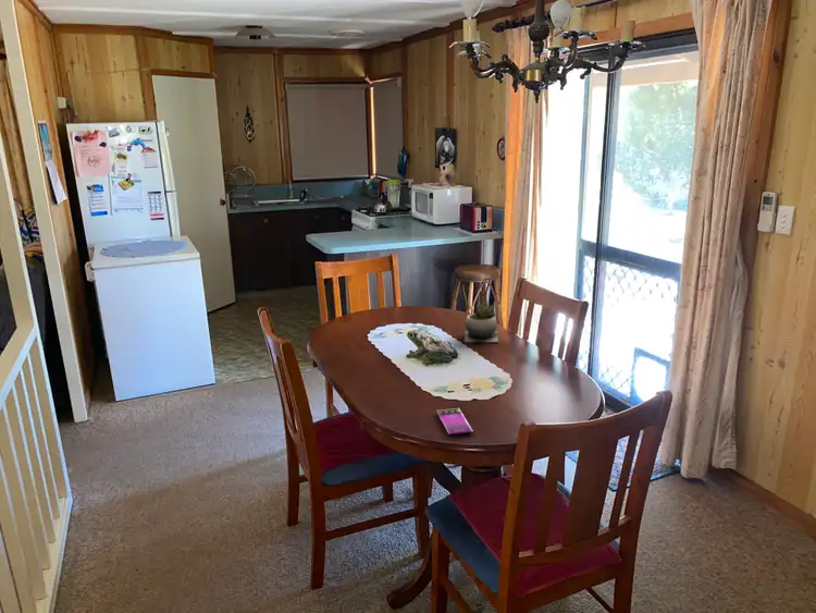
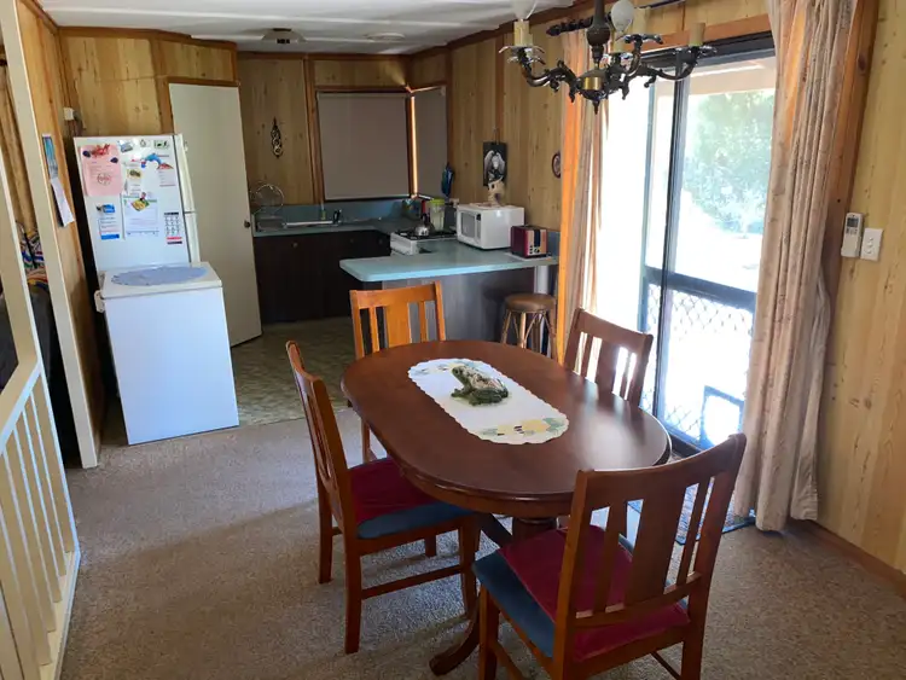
- succulent plant (481, 319)
- smartphone (454, 420)
